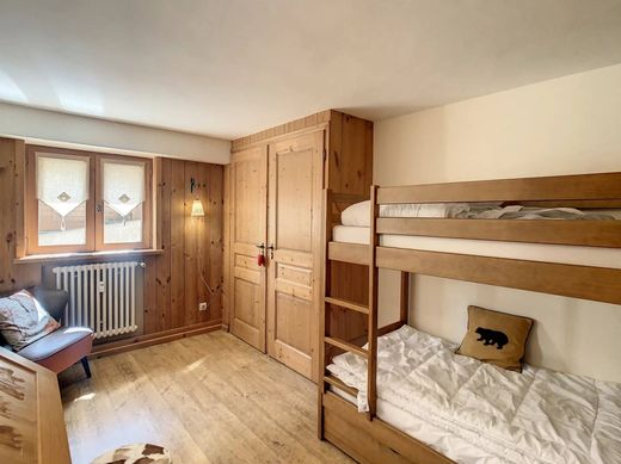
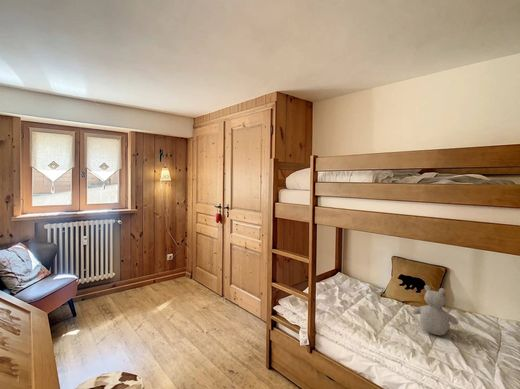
+ teddy bear (435, 307)
